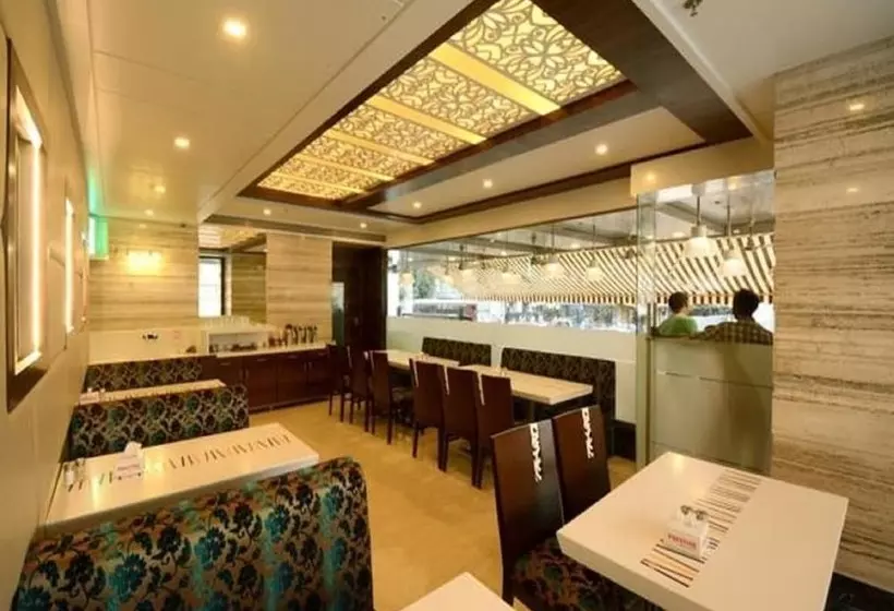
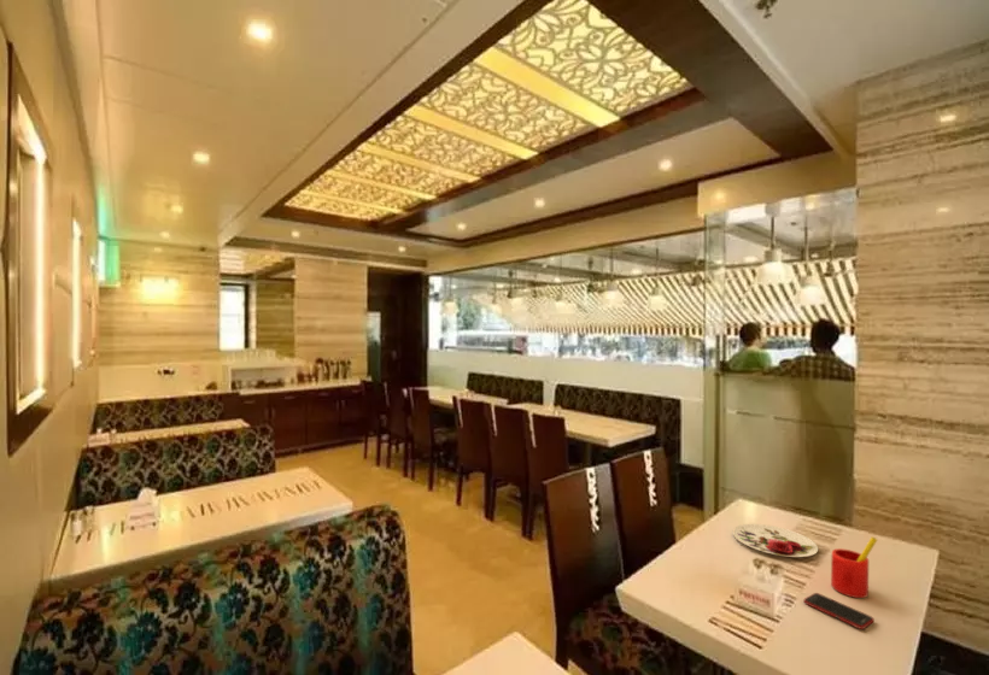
+ plate (773, 539)
+ straw (853, 560)
+ cell phone (837, 610)
